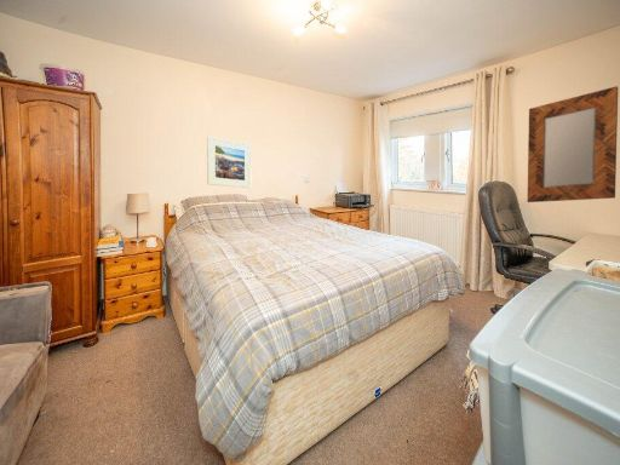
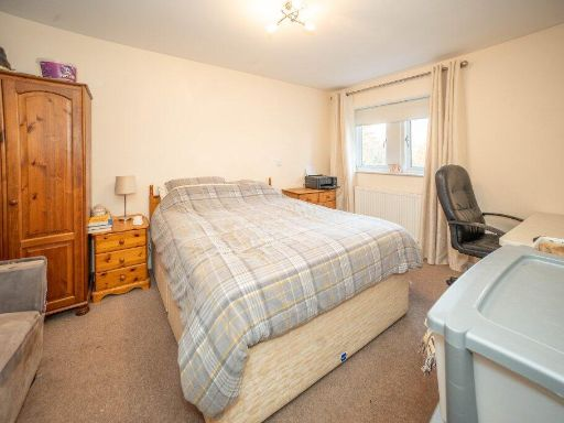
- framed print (230, 163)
- home mirror (568, 149)
